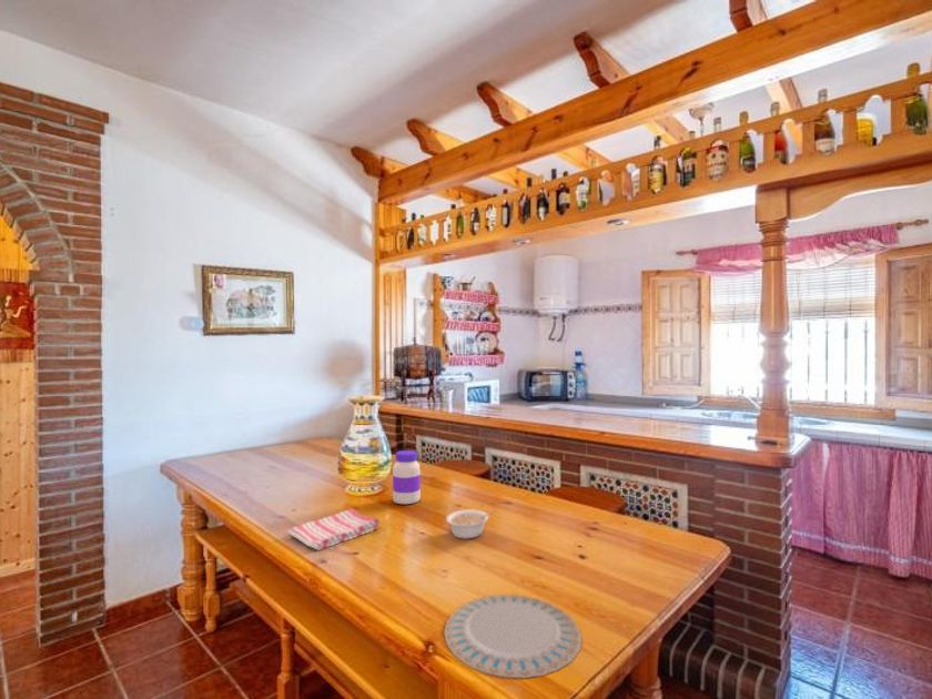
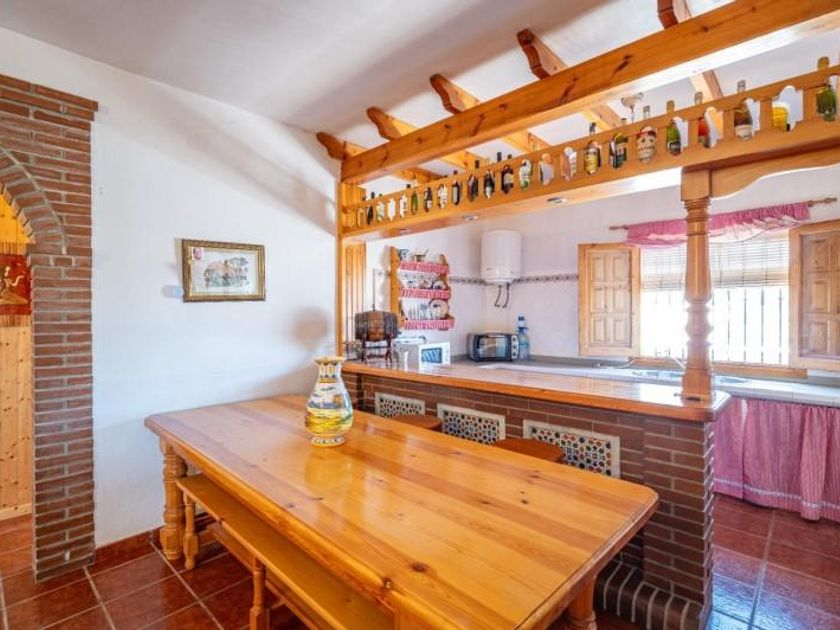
- legume (468, 523)
- jar (406, 476)
- chinaware (511, 627)
- dish towel (334, 526)
